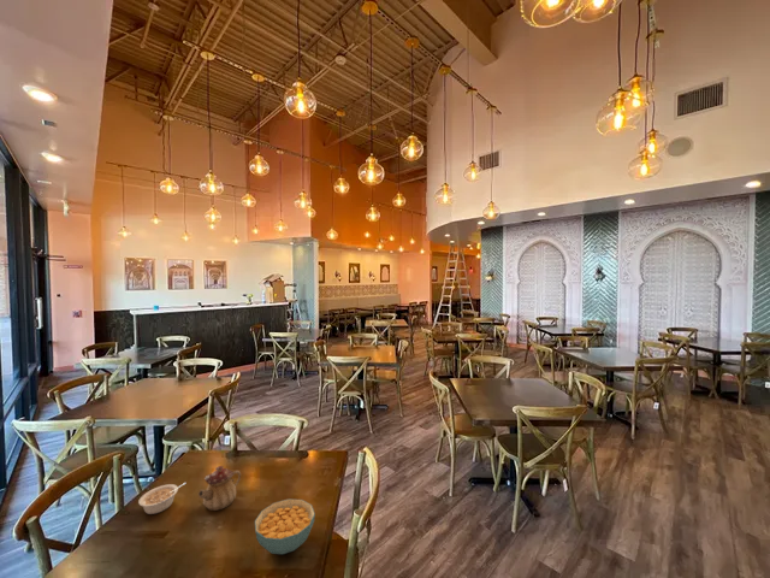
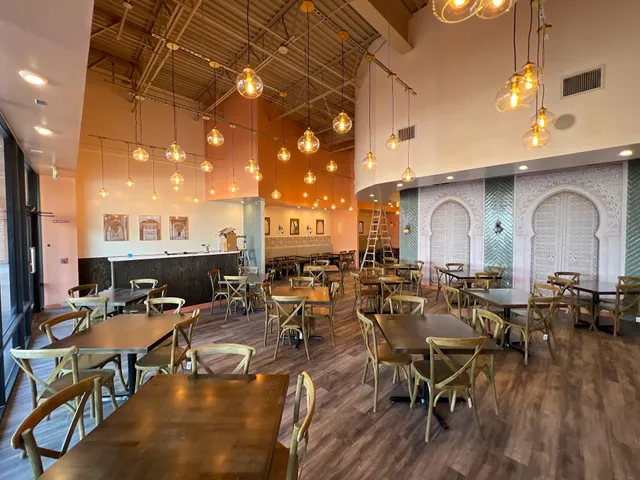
- teapot (221, 483)
- legume (160, 497)
- cereal bowl (285, 531)
